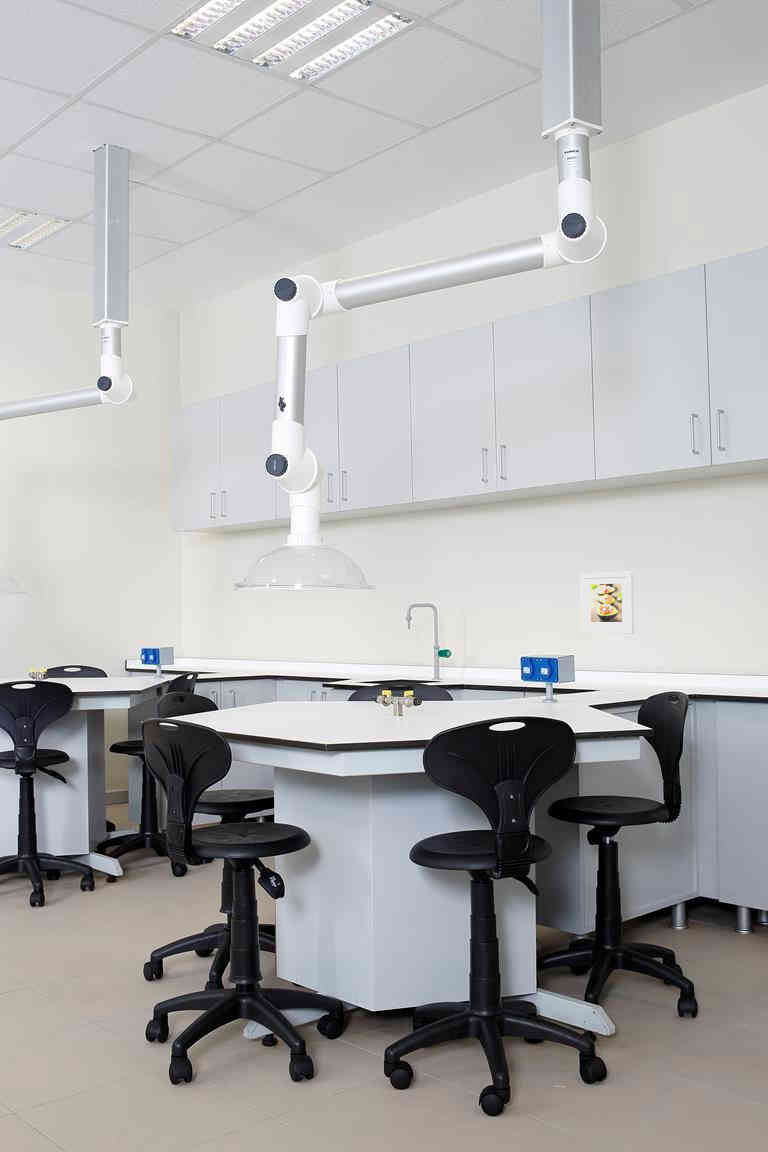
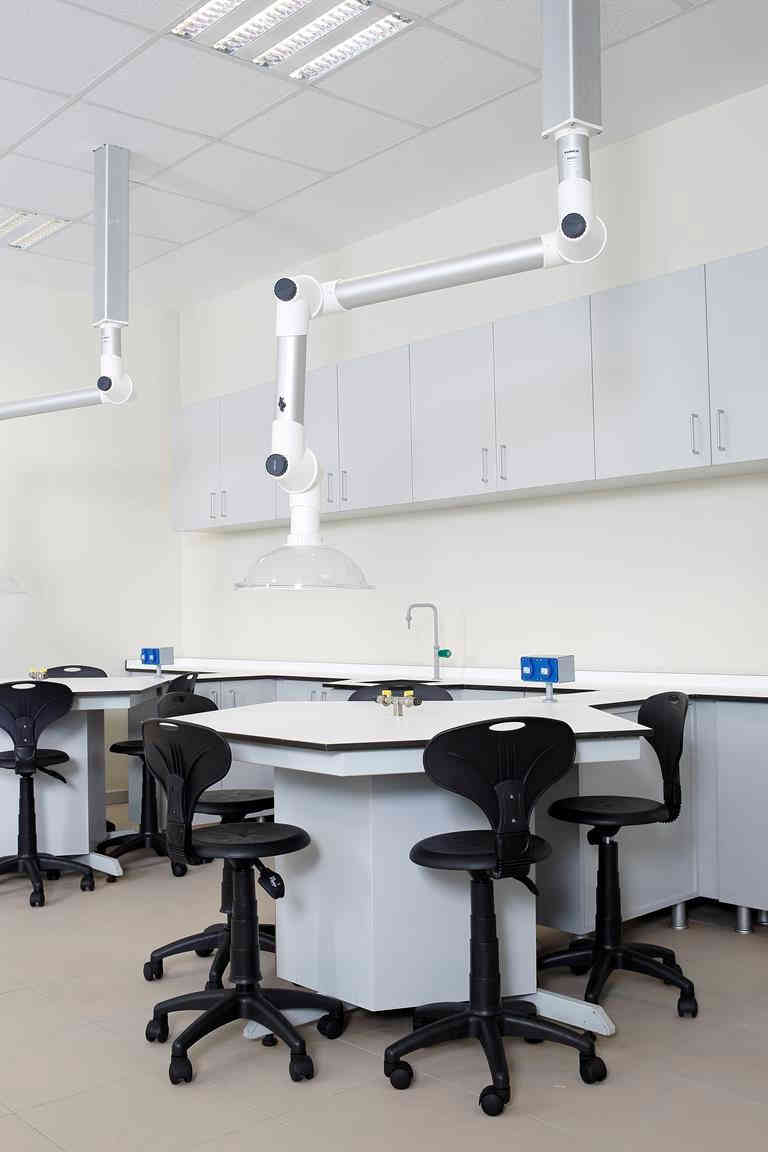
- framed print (606, 602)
